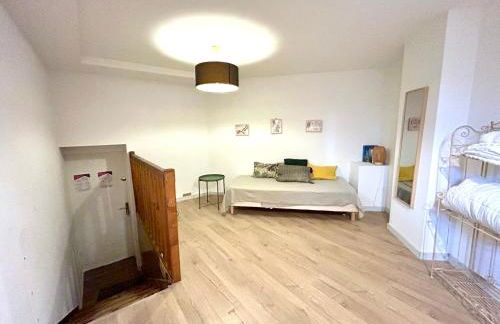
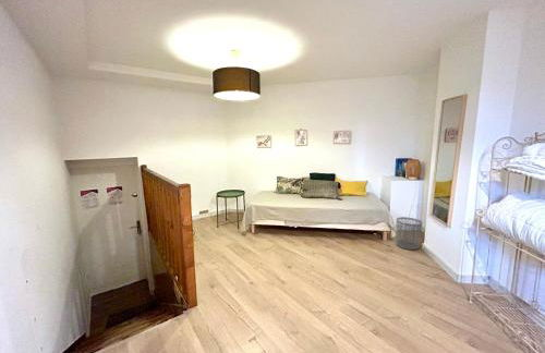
+ waste bin (408, 233)
